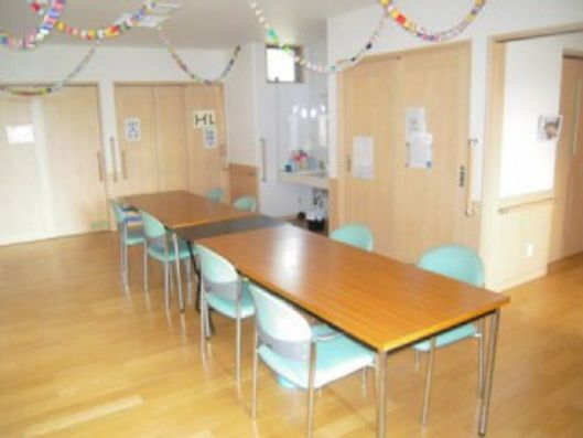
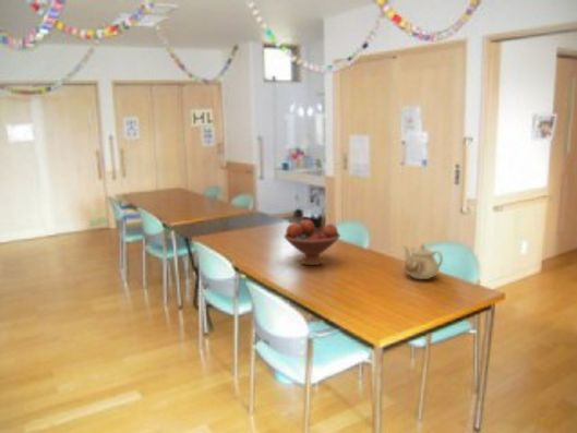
+ teapot (421, 260)
+ fruit bowl (312, 243)
